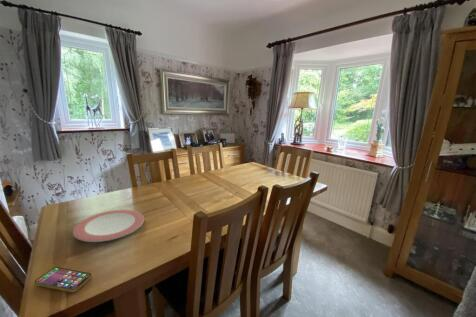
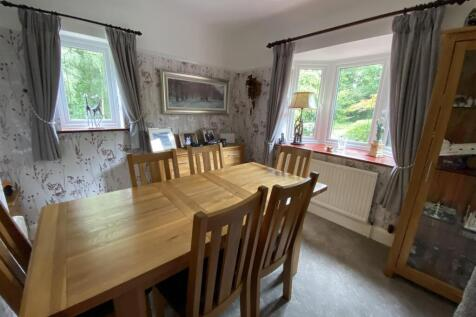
- plate (111, 224)
- smartphone (64, 278)
